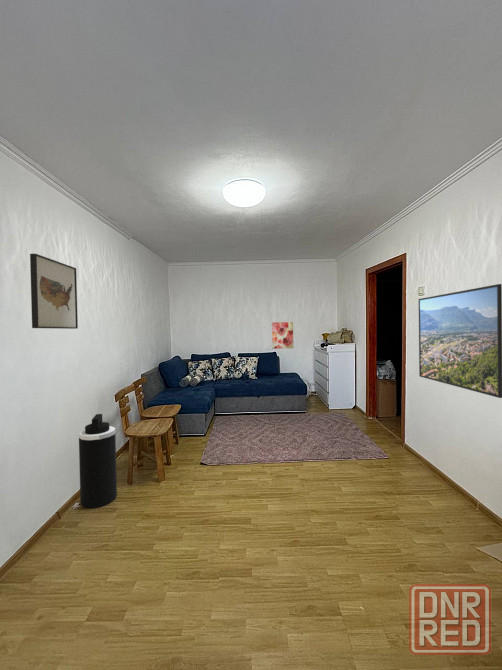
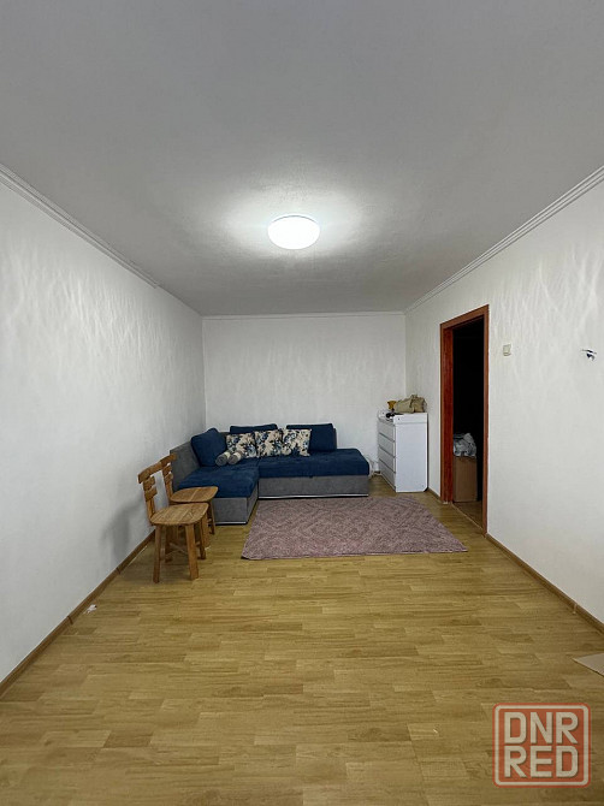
- wall art (282, 335)
- trash can (98, 457)
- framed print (452, 339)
- wall art (56, 295)
